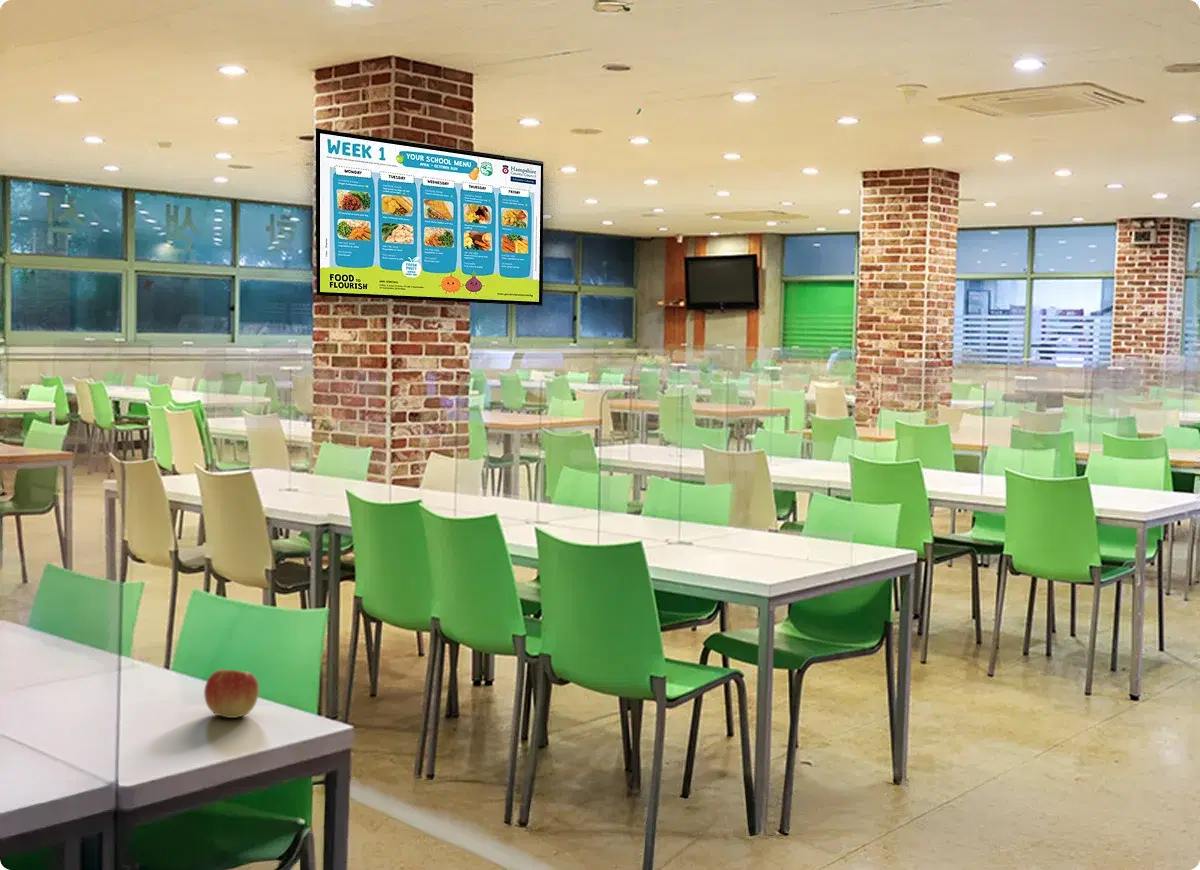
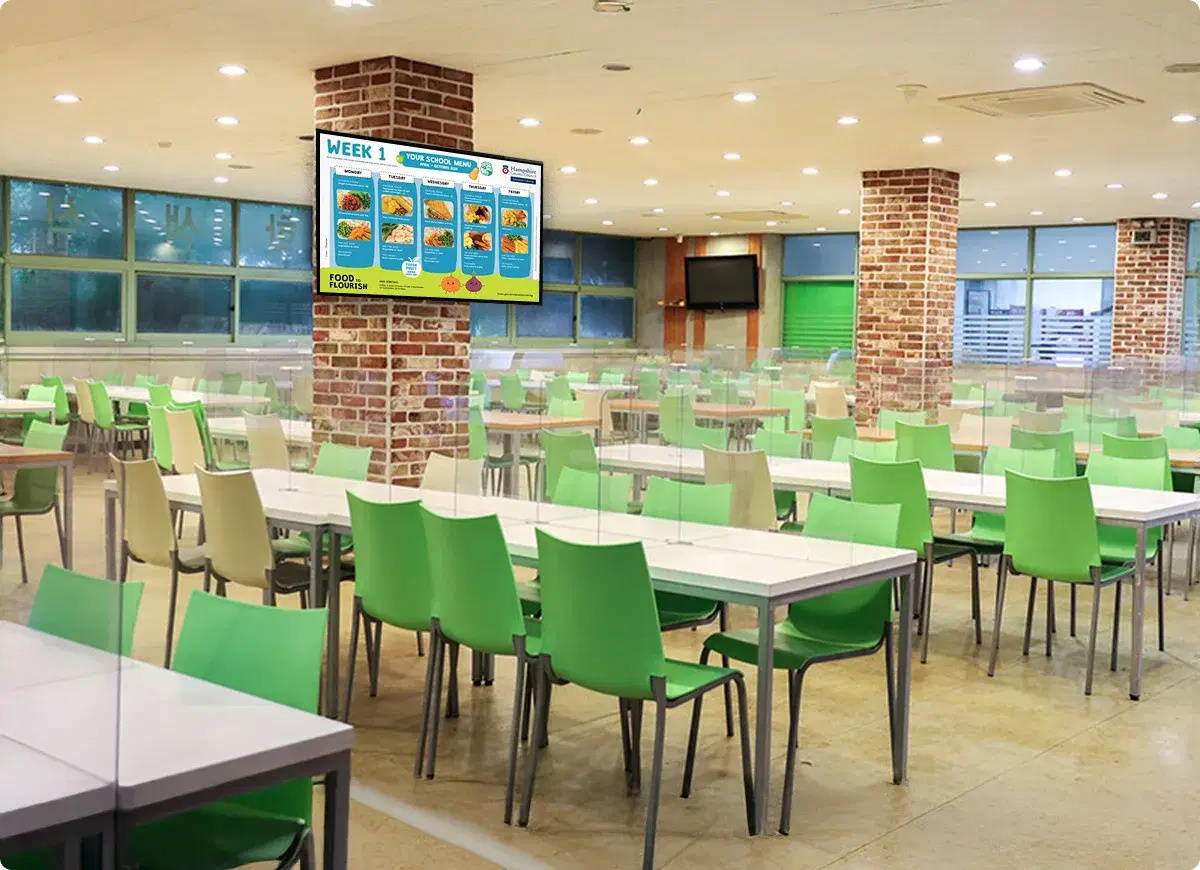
- apple (231, 691)
